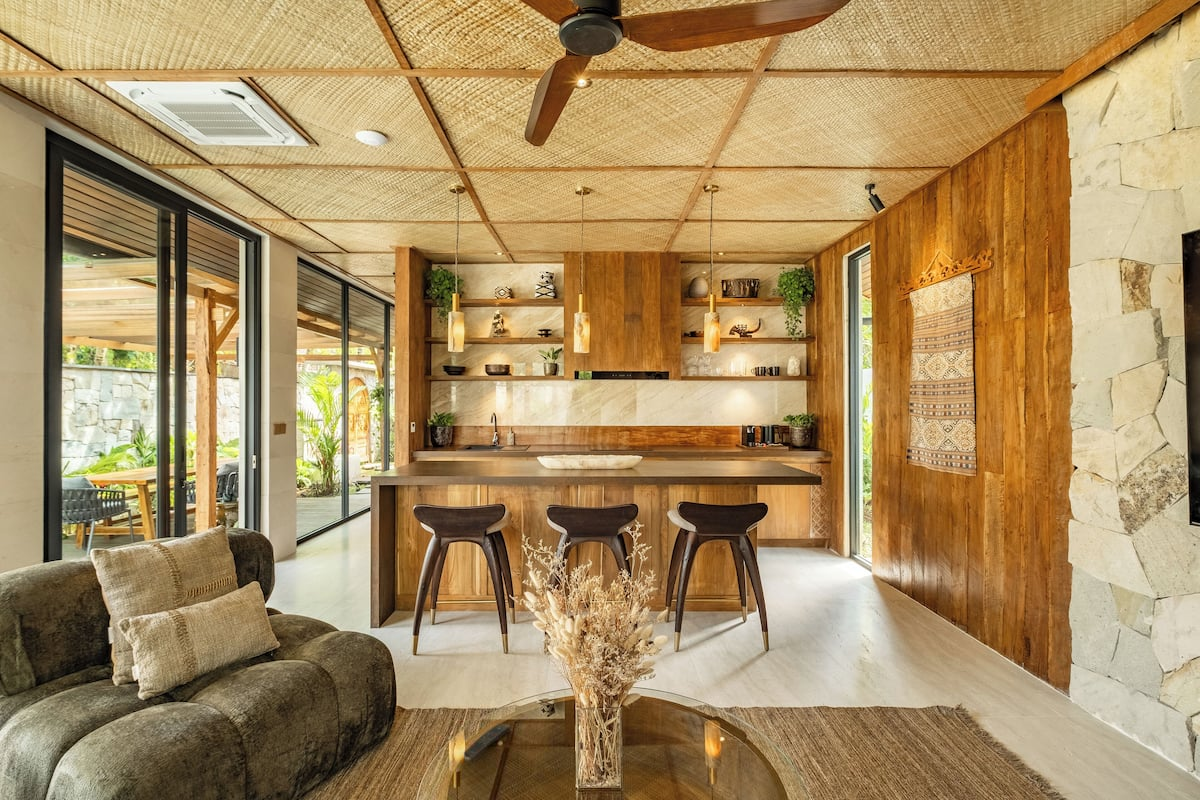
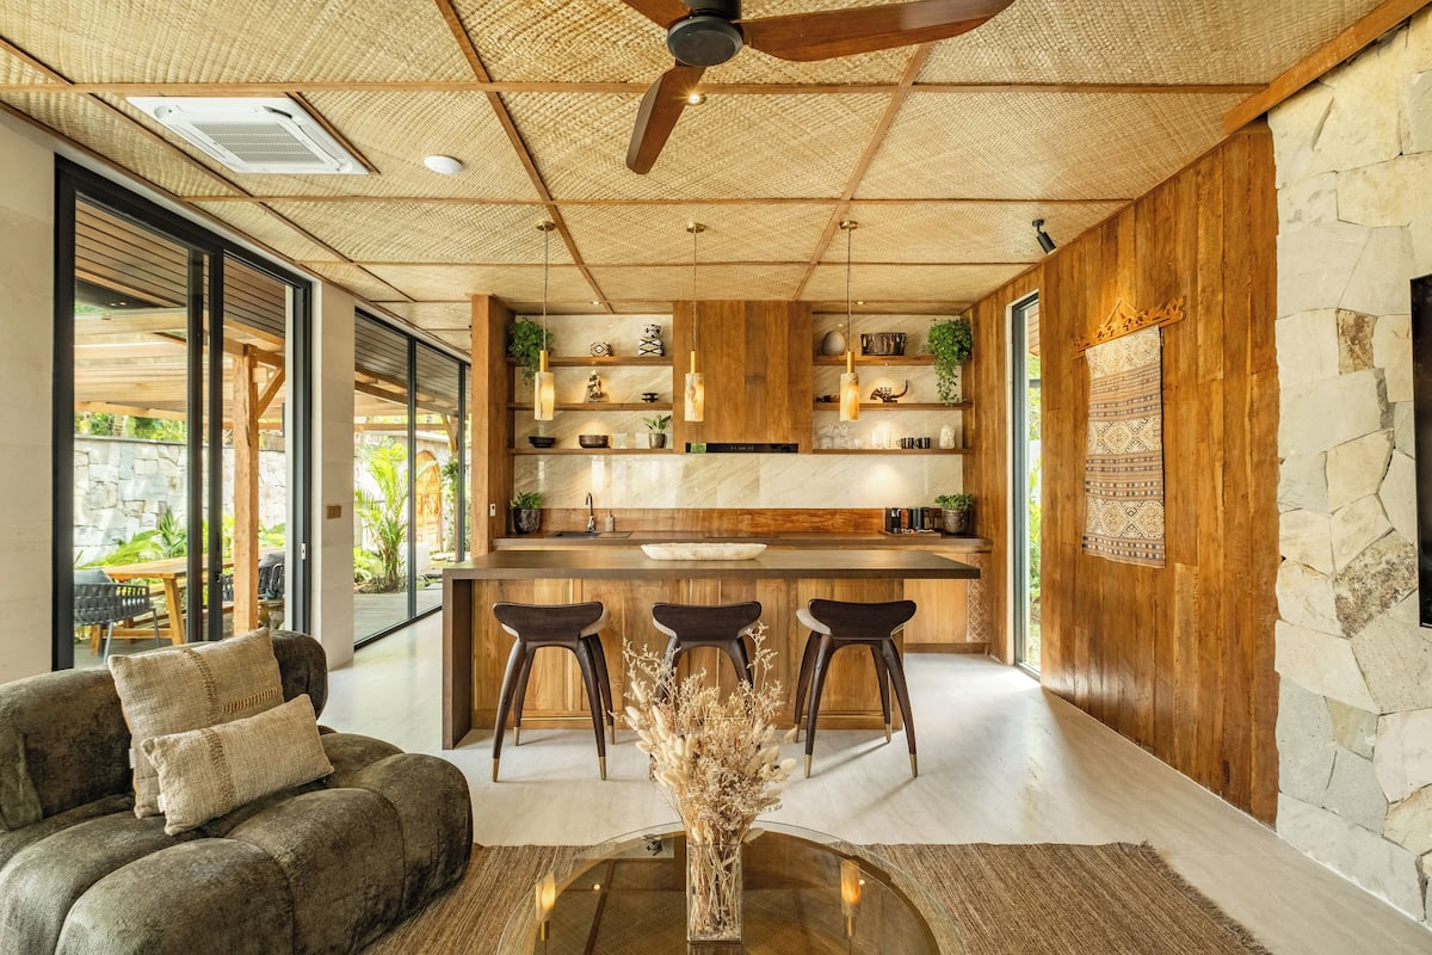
- remote control (486, 741)
